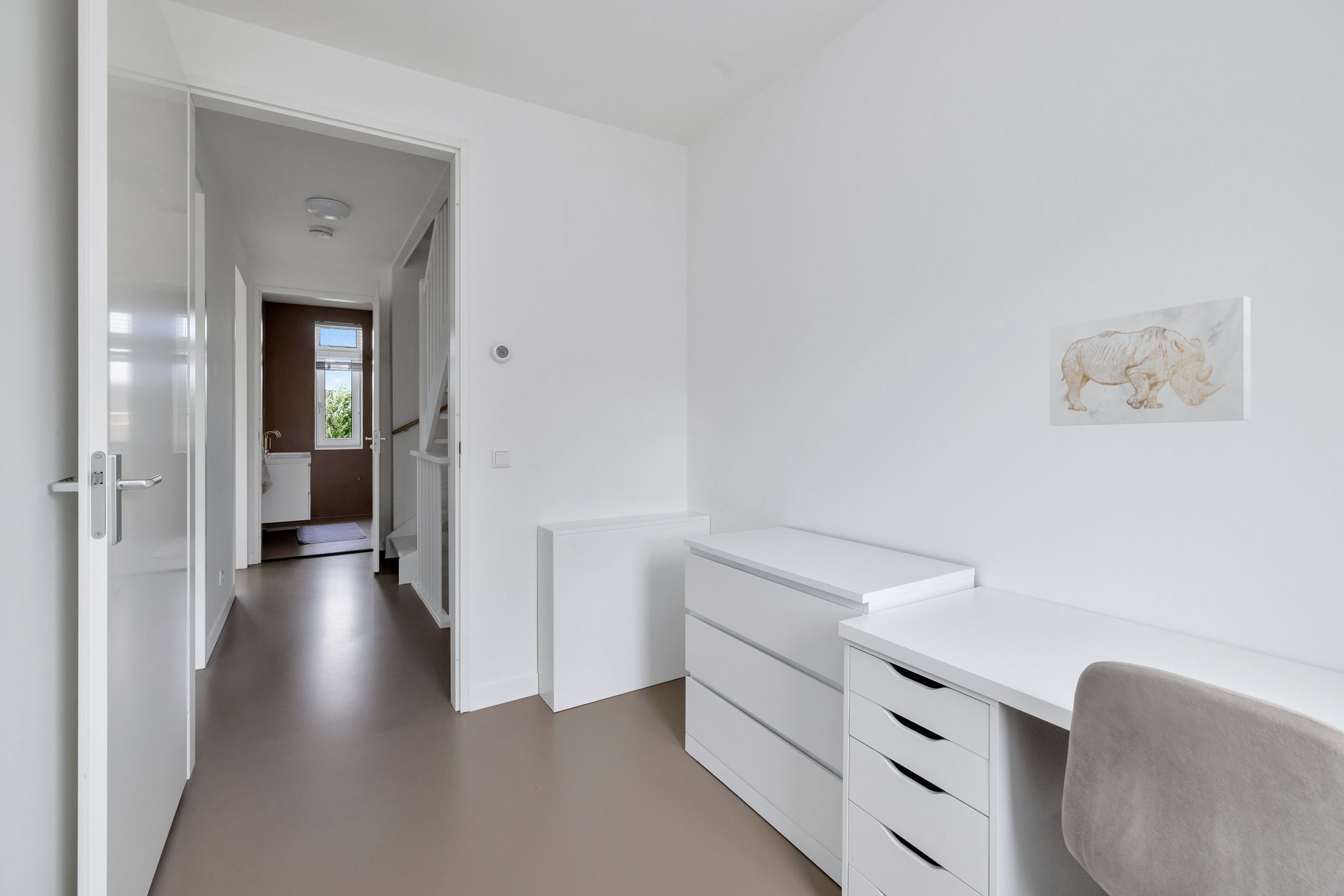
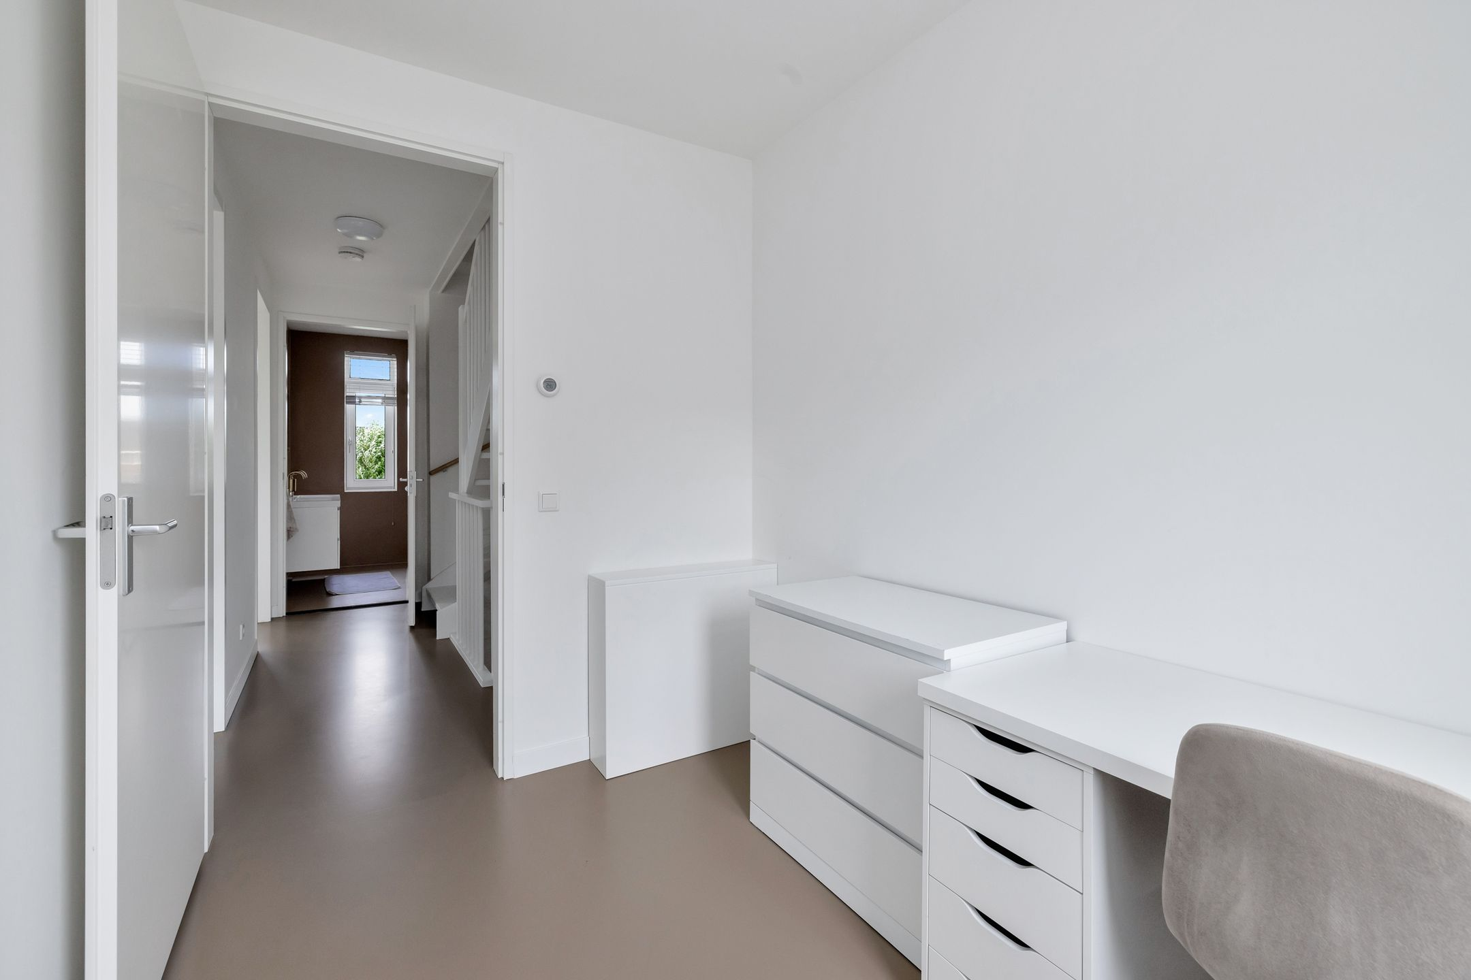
- wall art (1139, 368)
